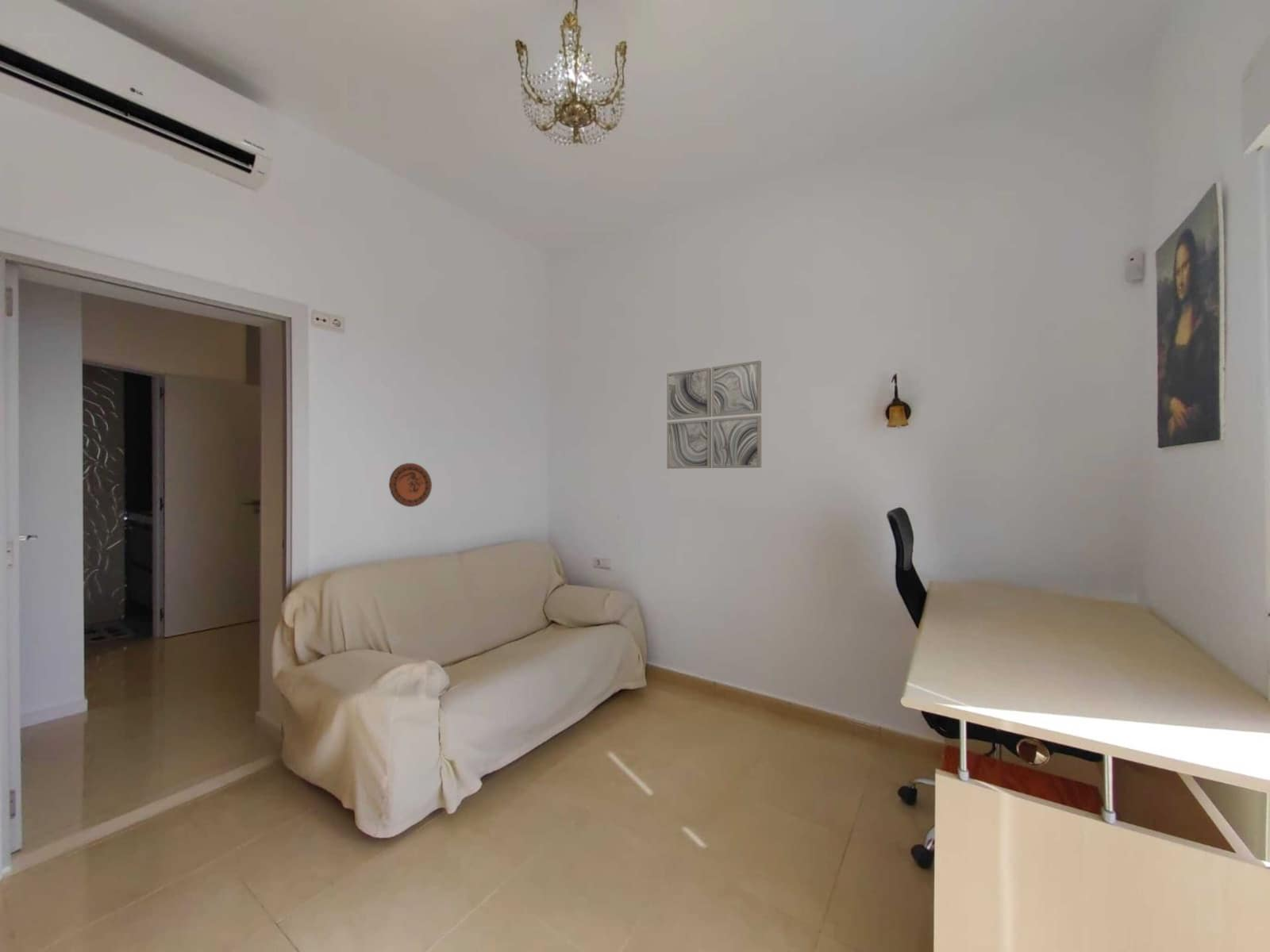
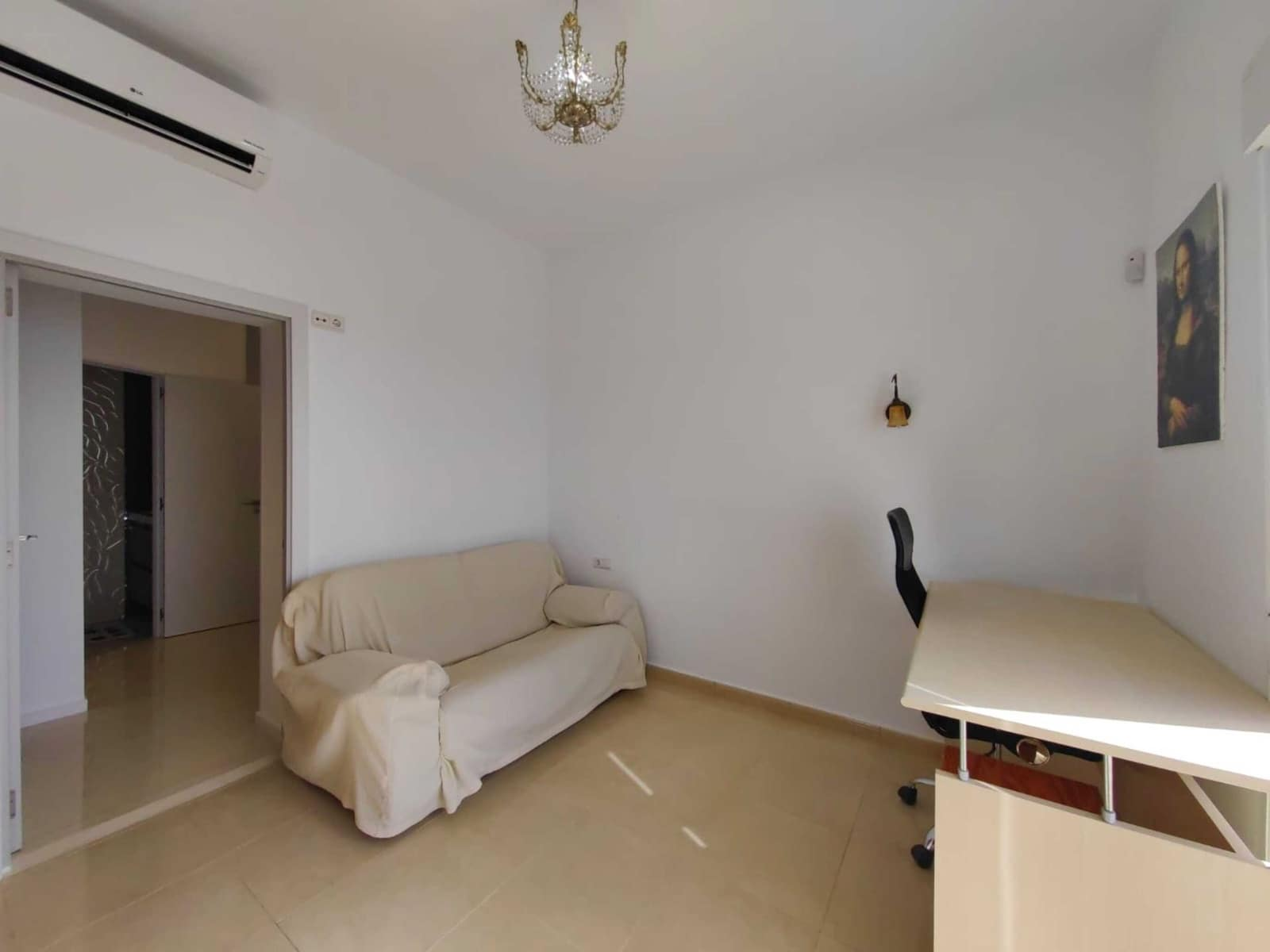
- decorative plate (410, 485)
- wall art (712, 419)
